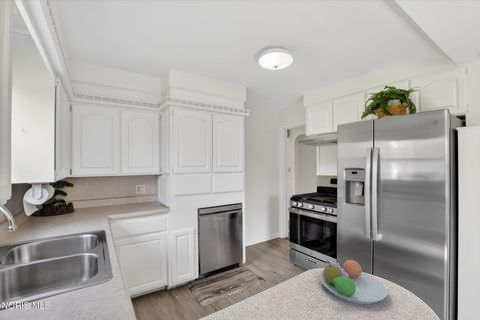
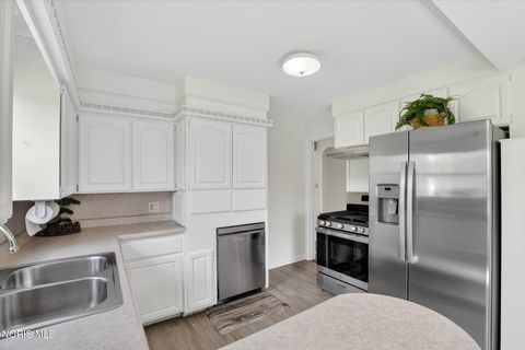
- fruit bowl (349, 277)
